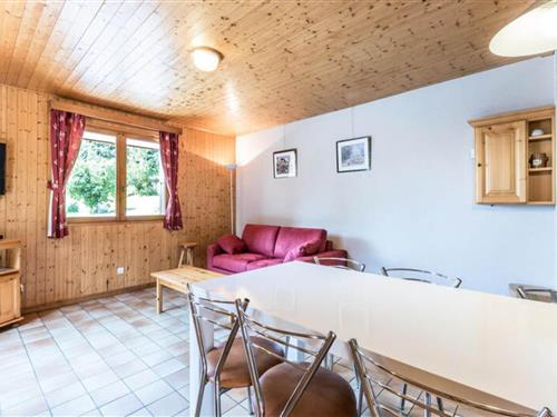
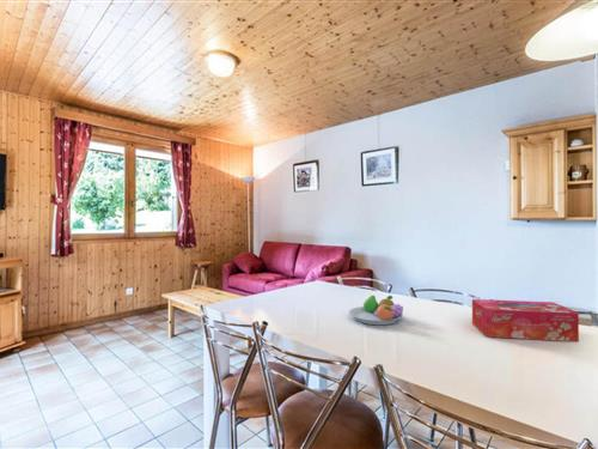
+ fruit bowl (376, 307)
+ tissue box (520, 318)
